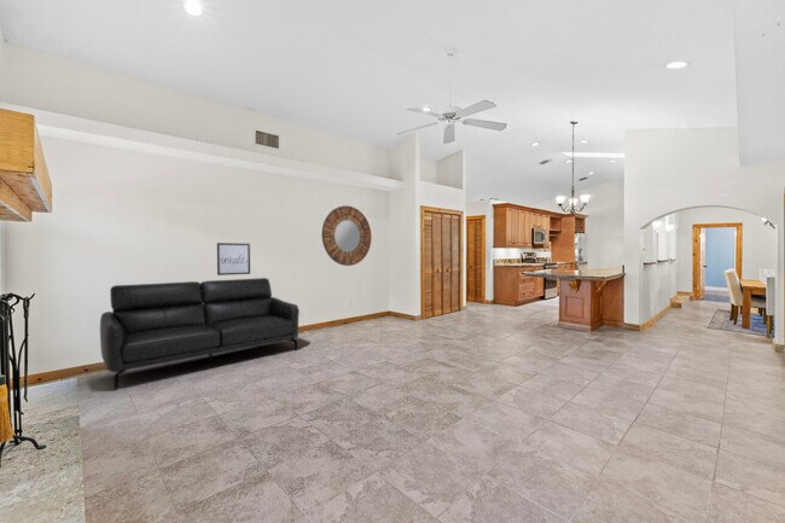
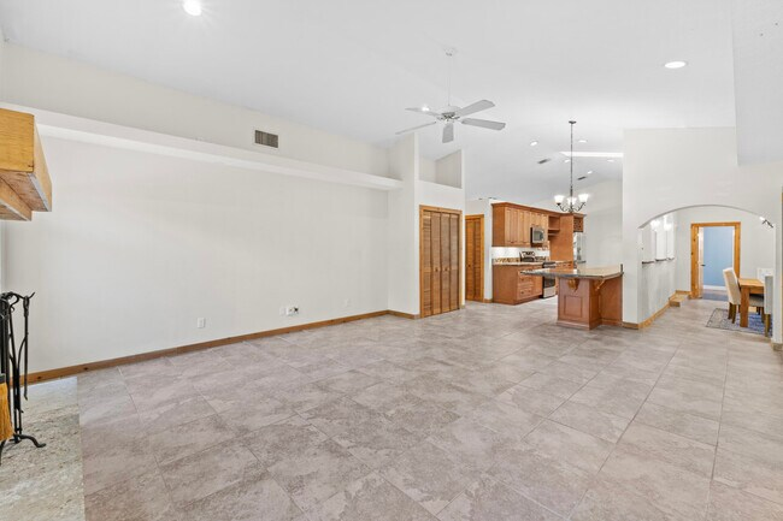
- home mirror (348, 236)
- sofa (209, 320)
- wall art (233, 258)
